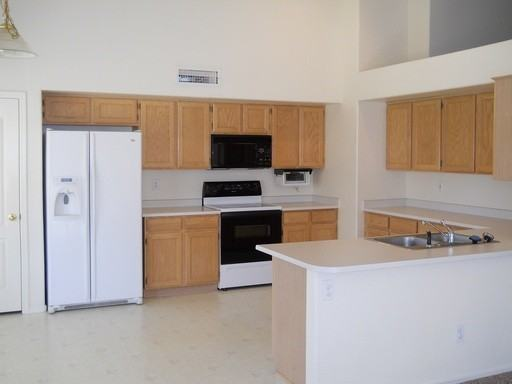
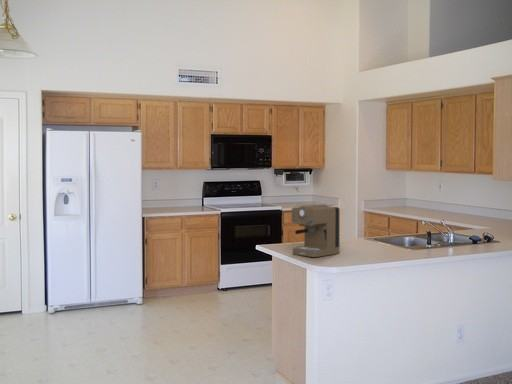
+ coffee maker (315, 229)
